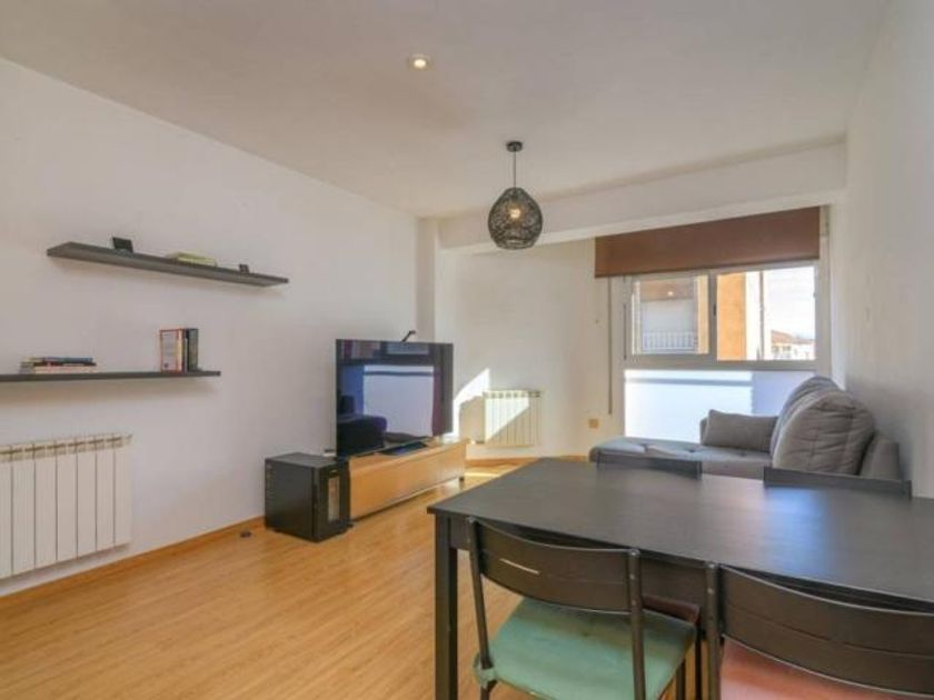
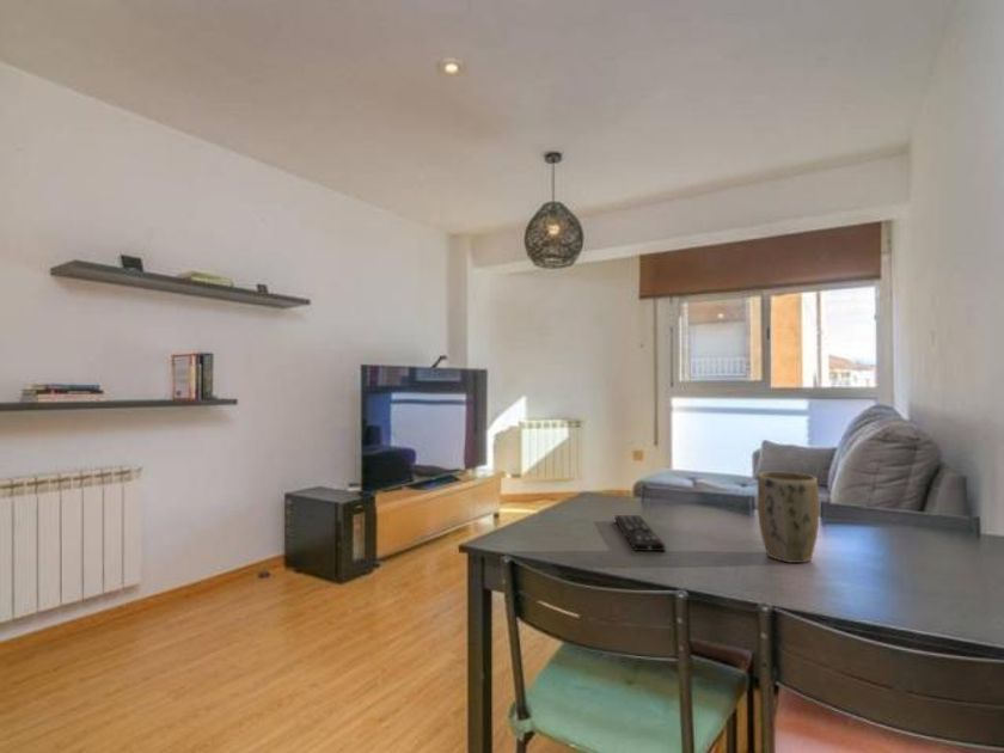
+ plant pot (788, 515)
+ remote control (637, 531)
